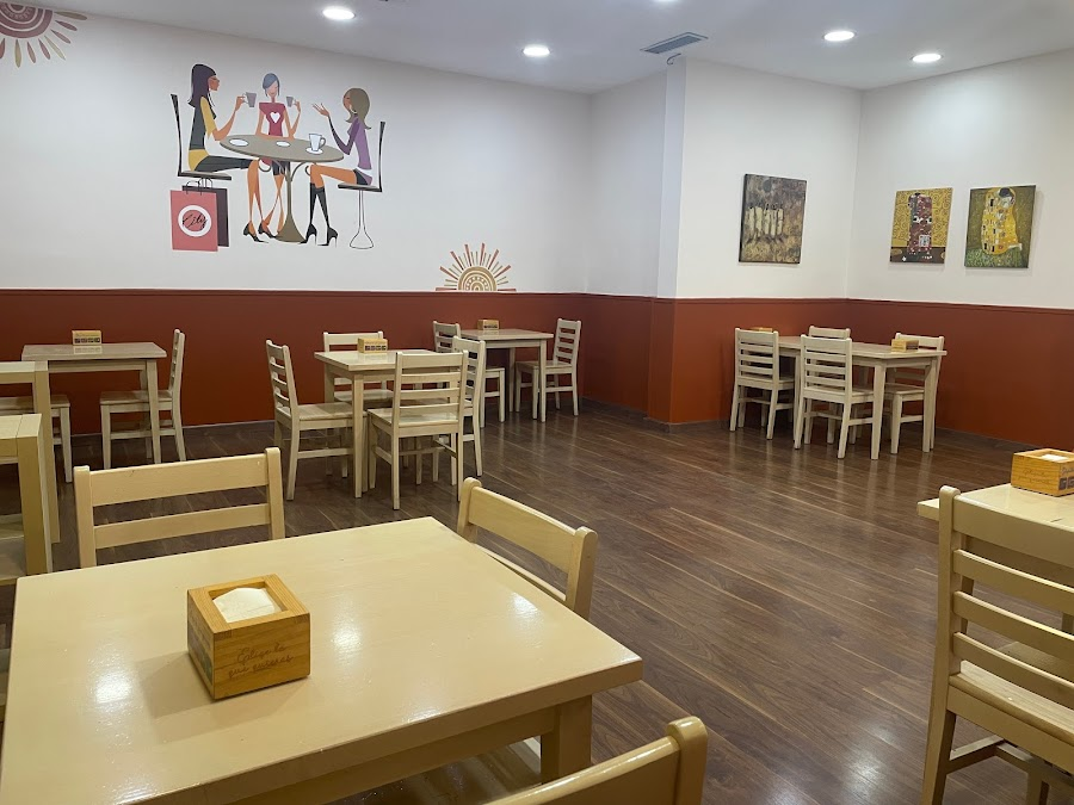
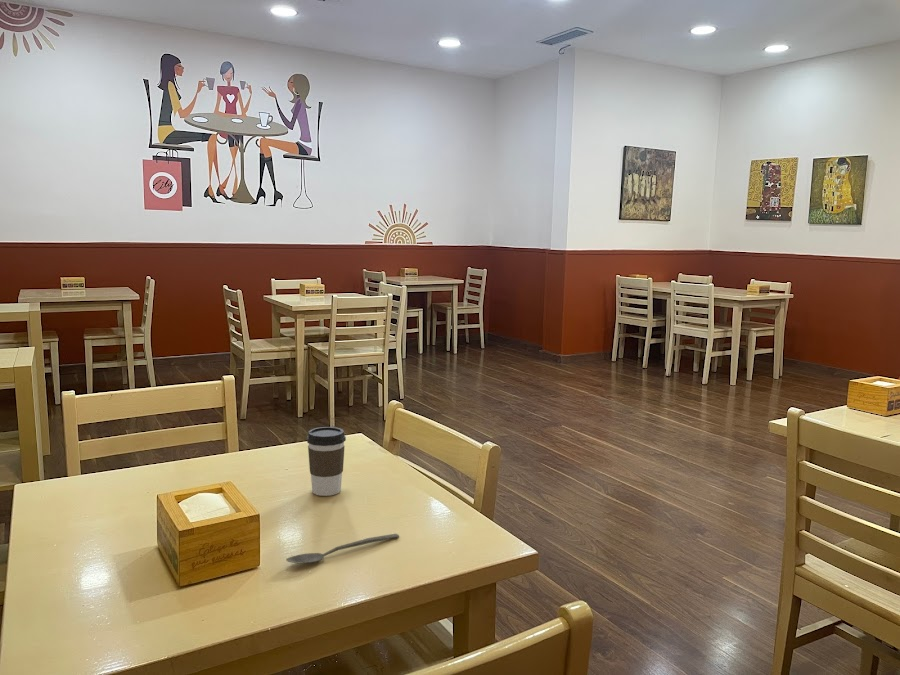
+ spoon (345, 547)
+ coffee cup (326, 461)
